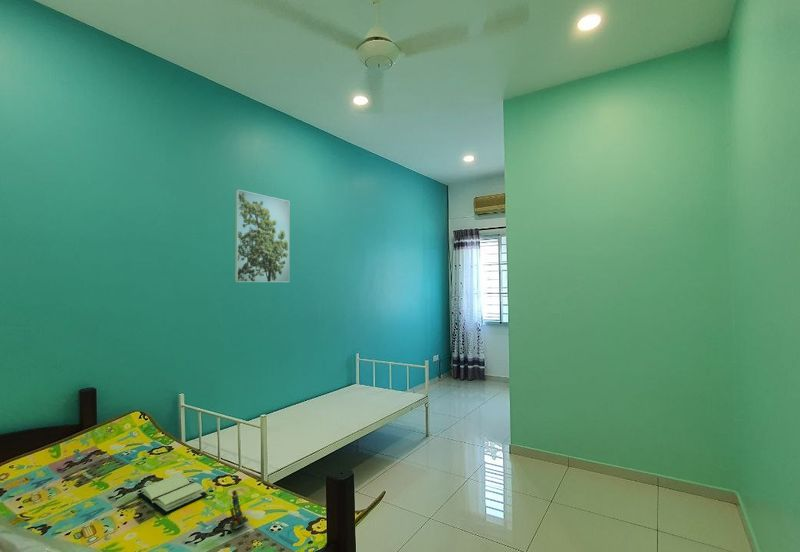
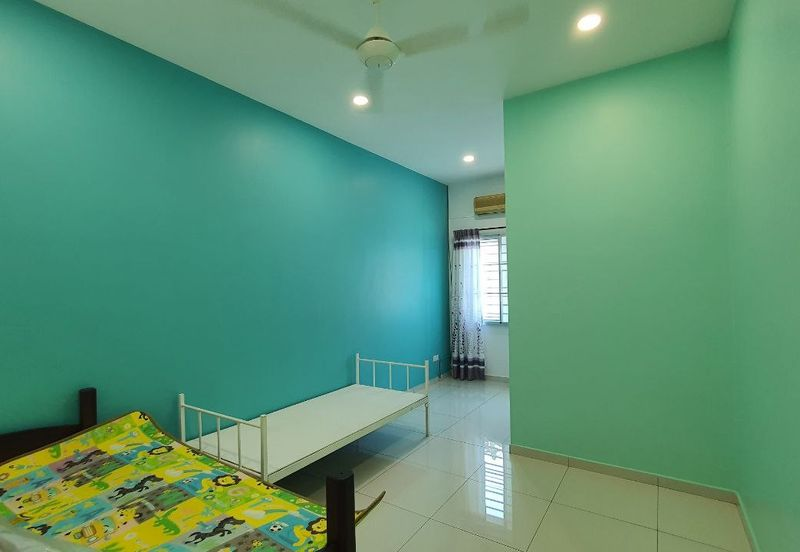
- toy blocks (247, 518)
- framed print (263, 238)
- book (173, 490)
